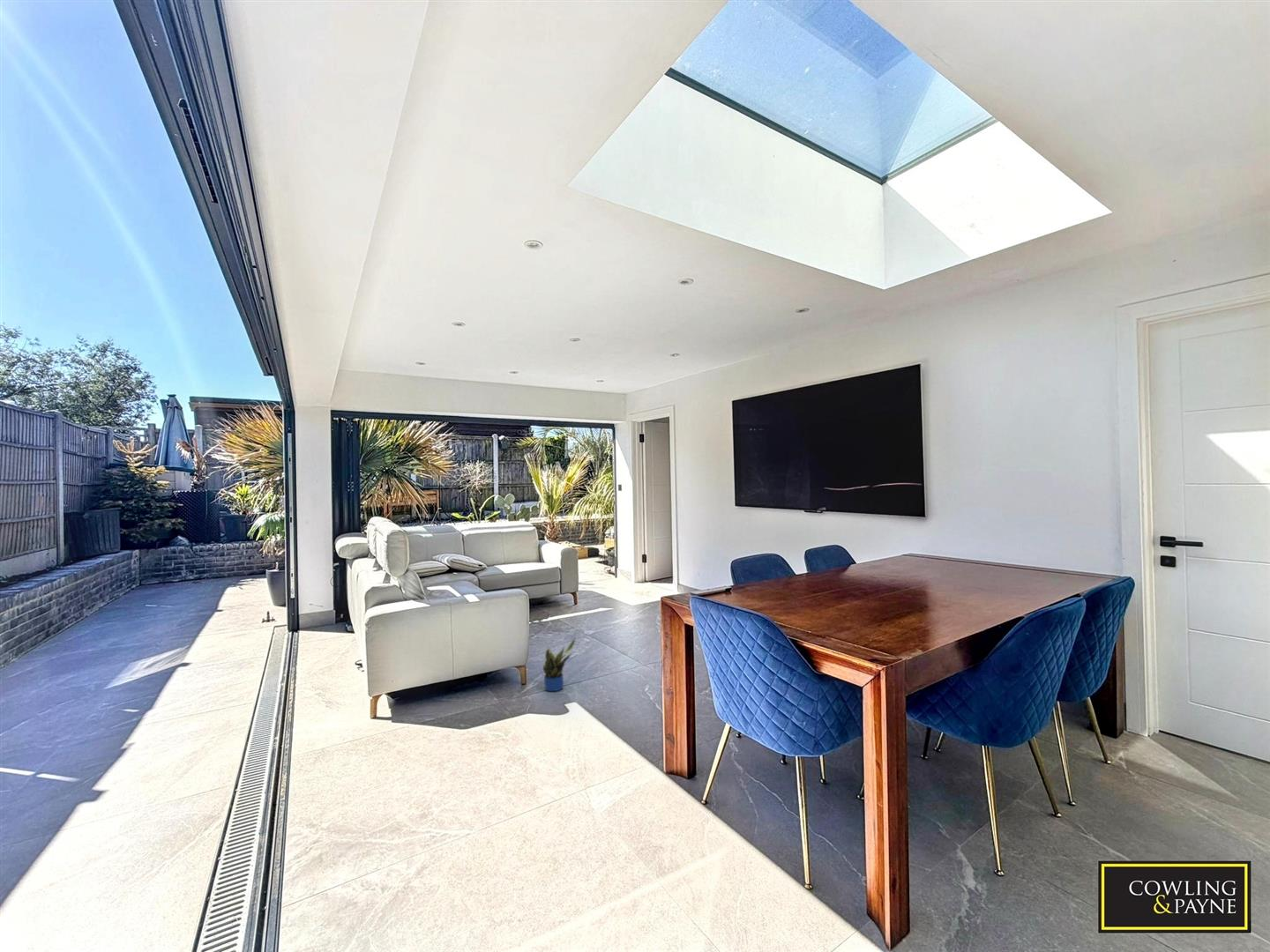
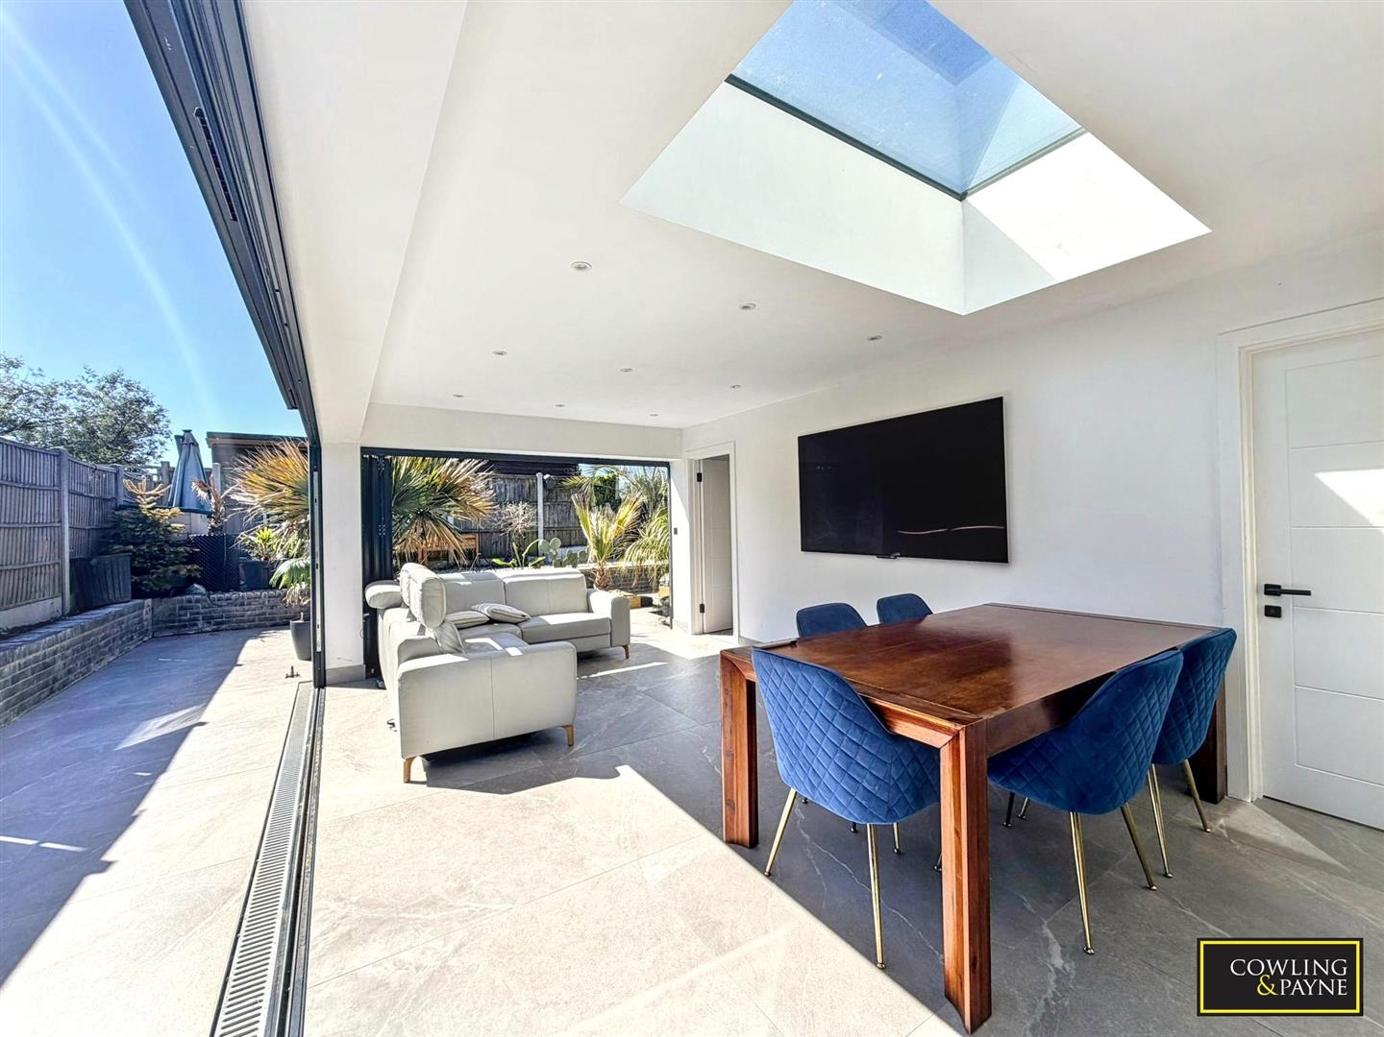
- potted plant (558, 662)
